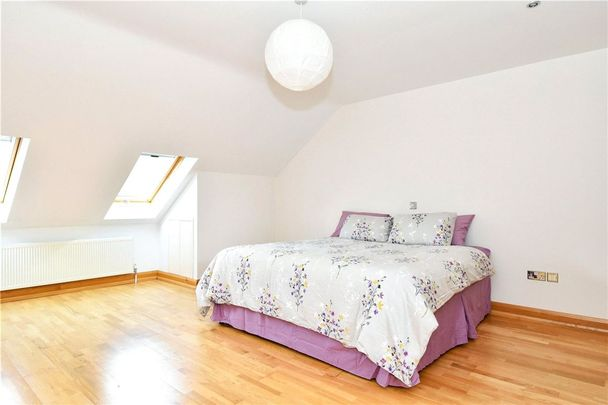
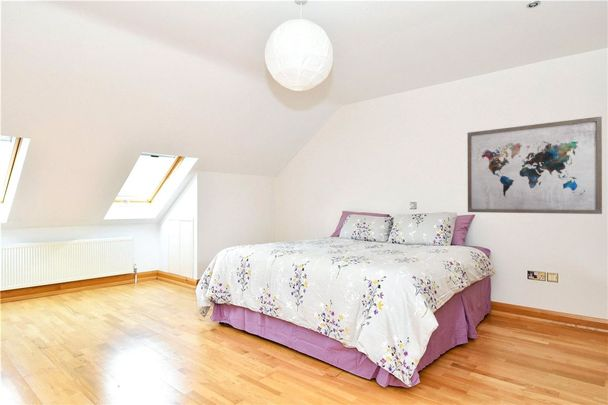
+ wall art (528, 169)
